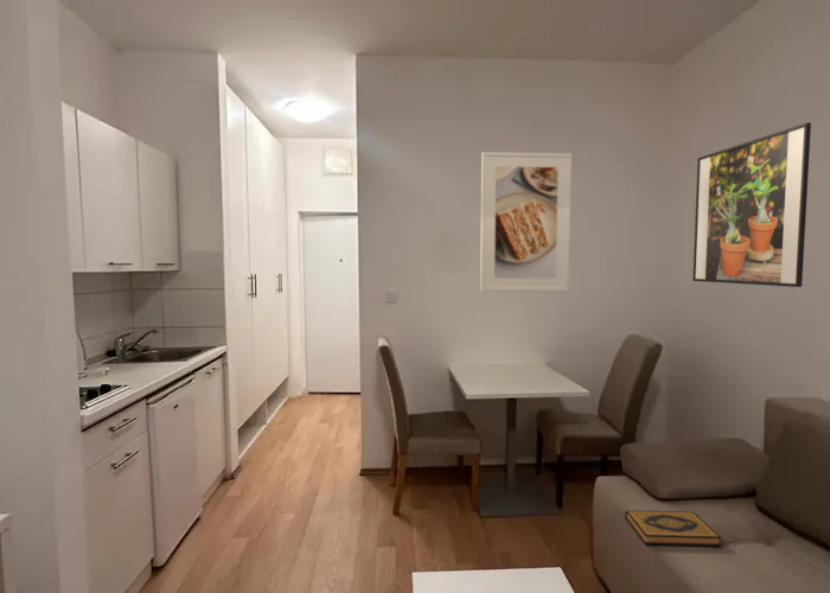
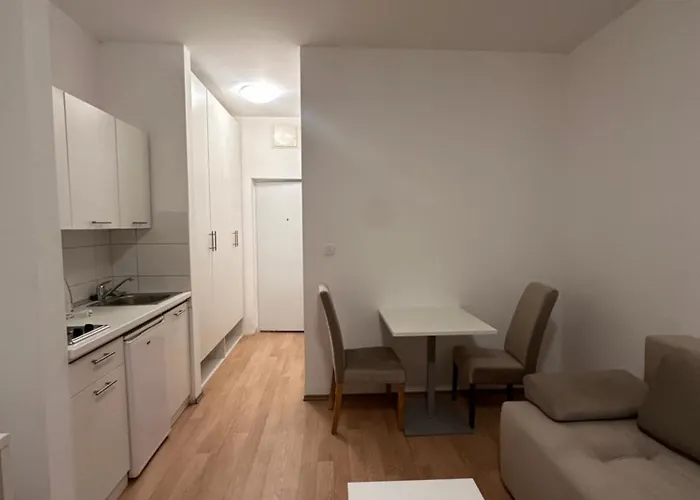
- hardback book (670, 527)
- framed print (525, 222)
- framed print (742, 213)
